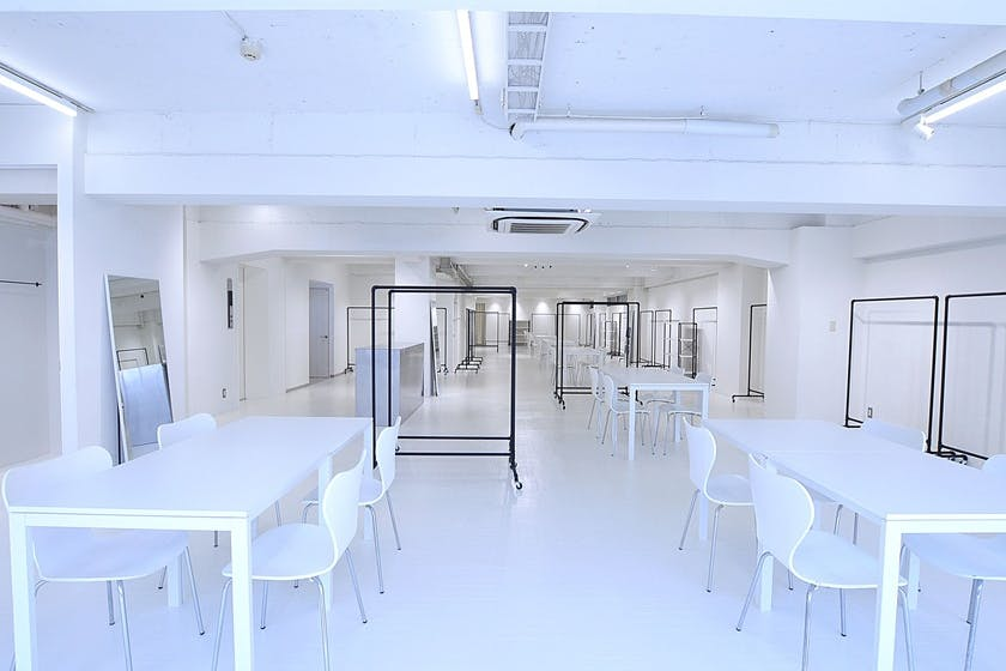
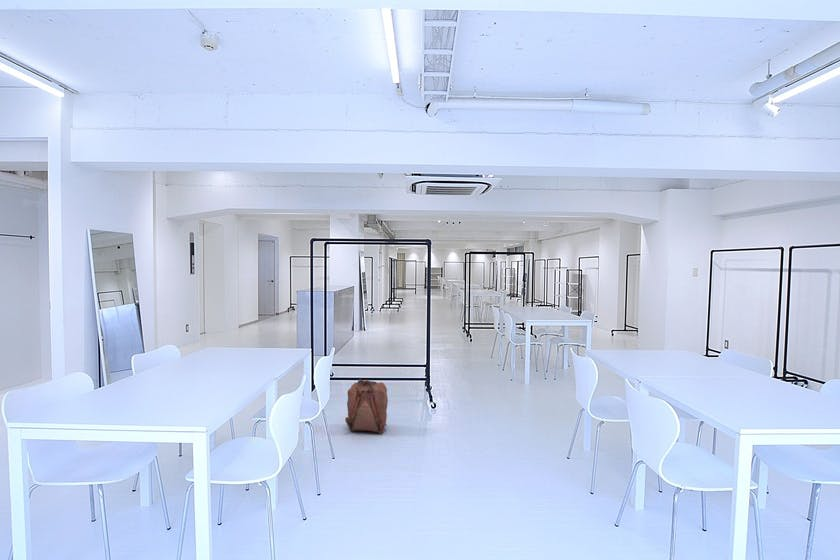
+ backpack (367, 405)
